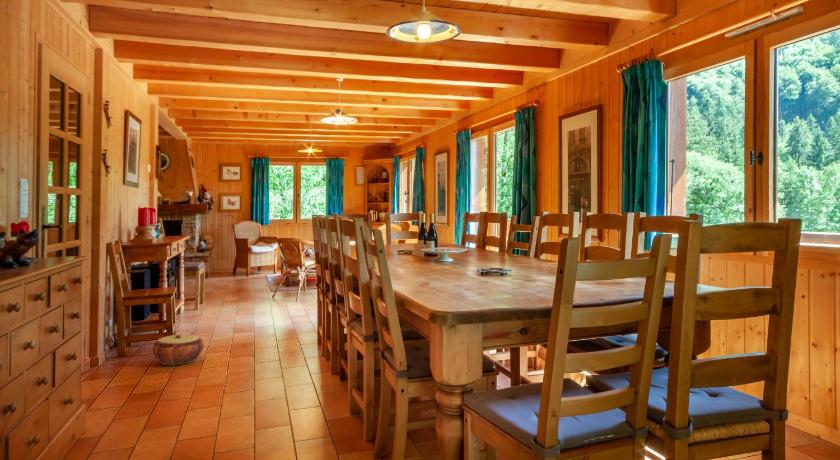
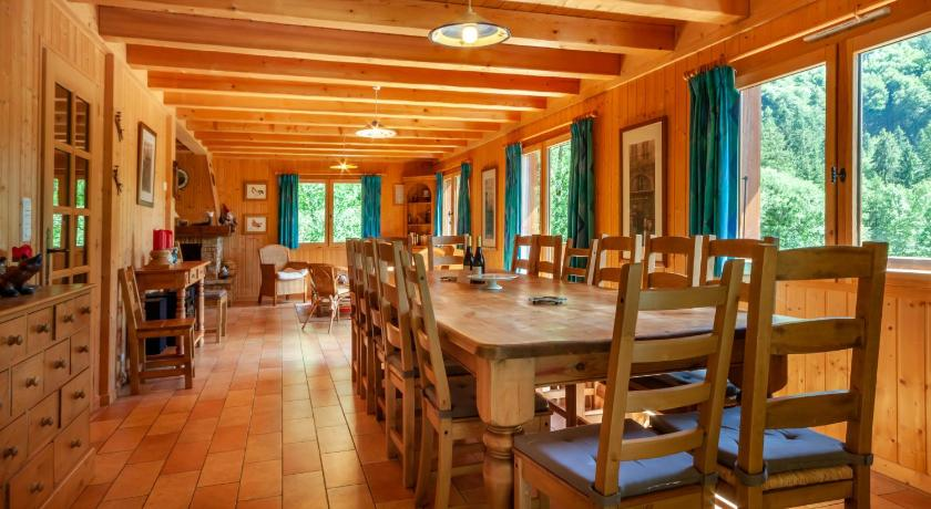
- woven basket (178, 348)
